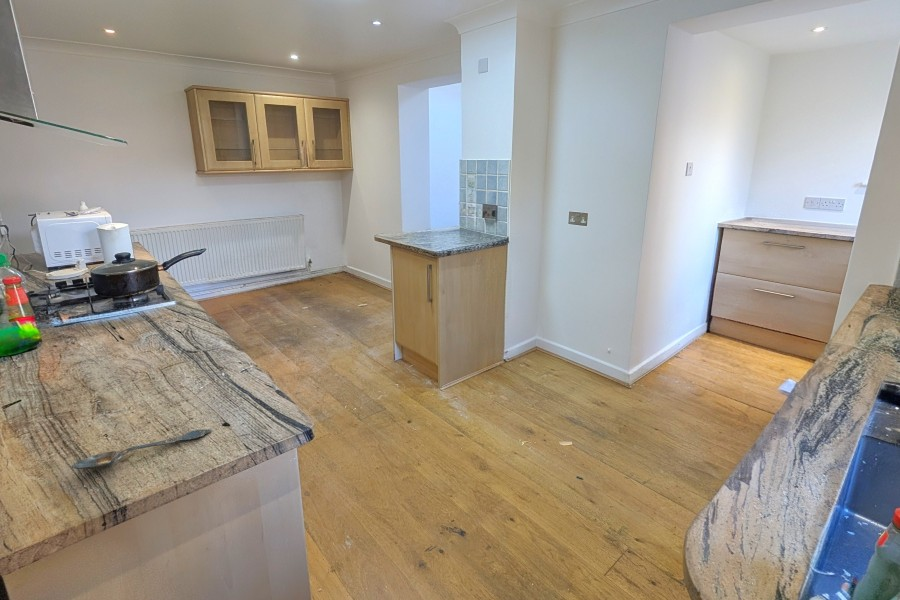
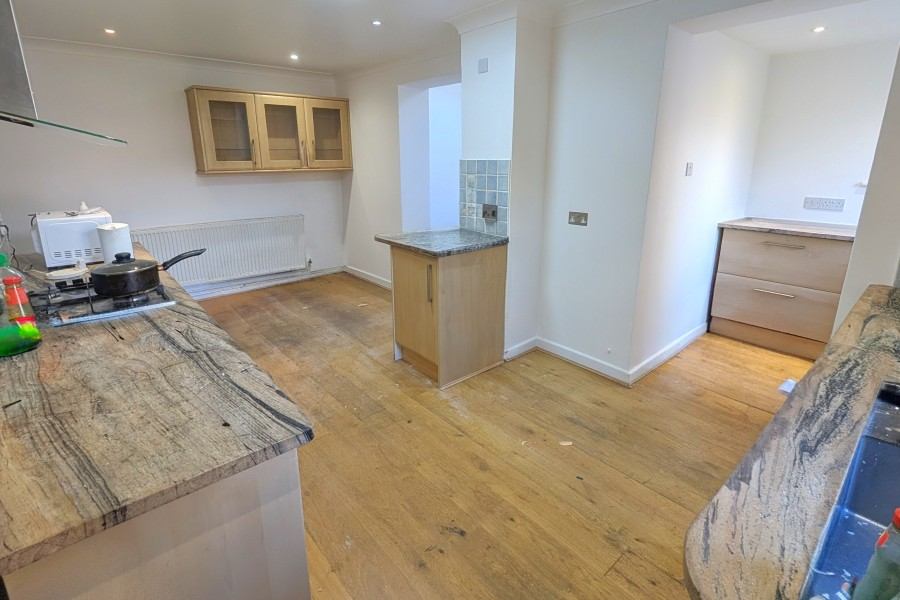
- spoon (147, 446)
